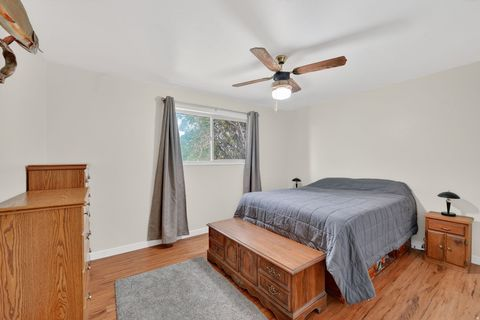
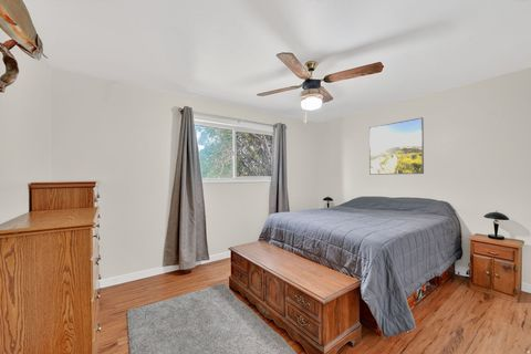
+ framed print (394, 148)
